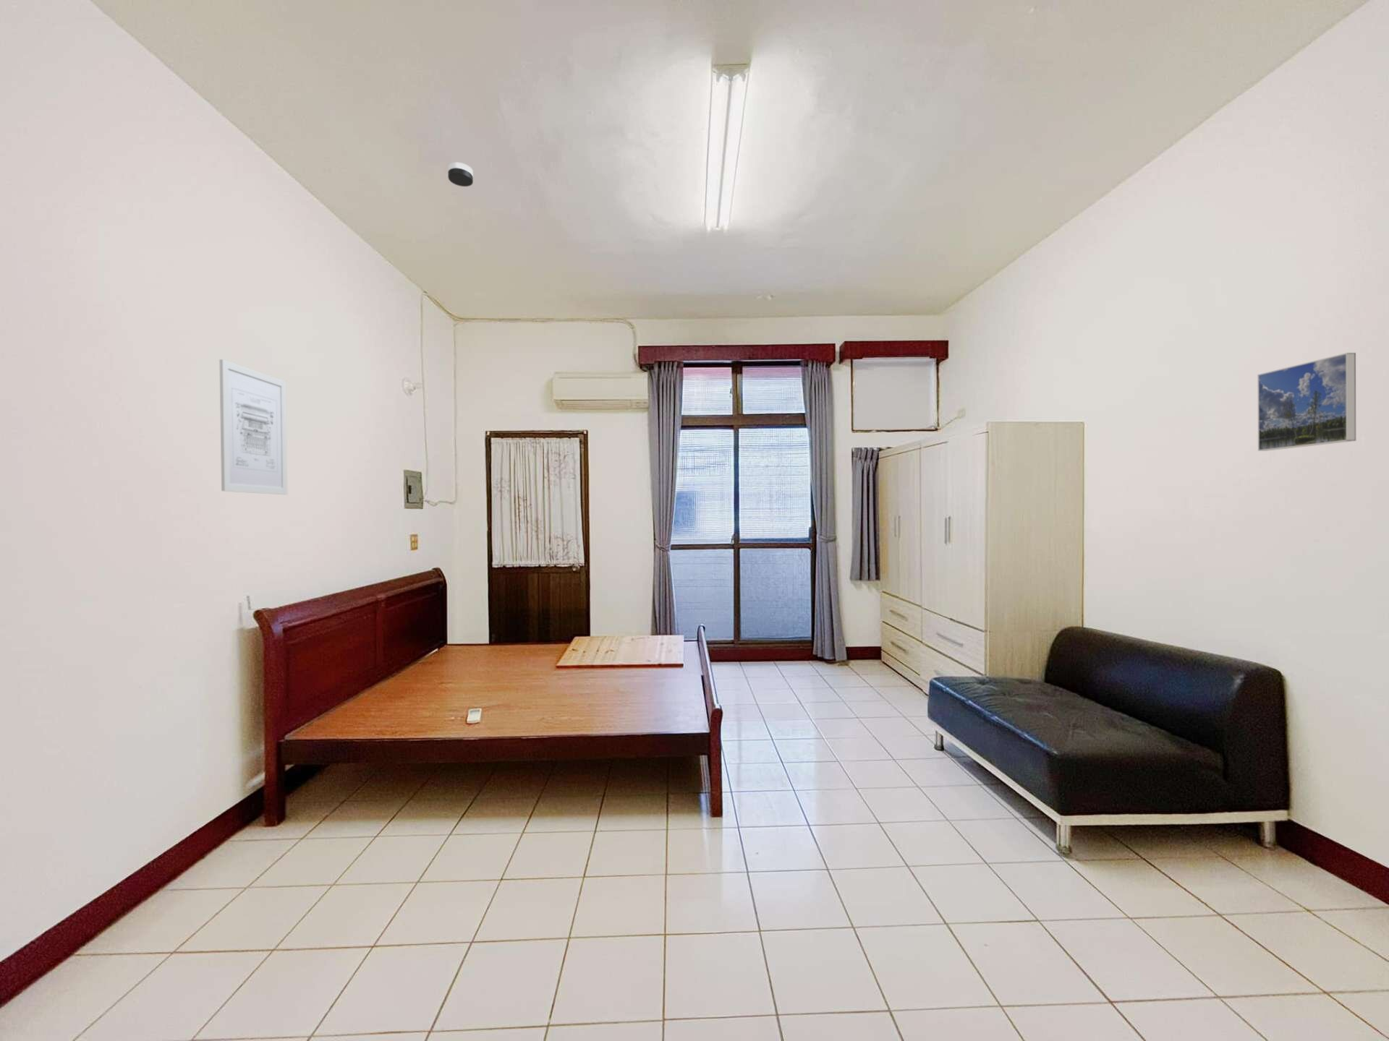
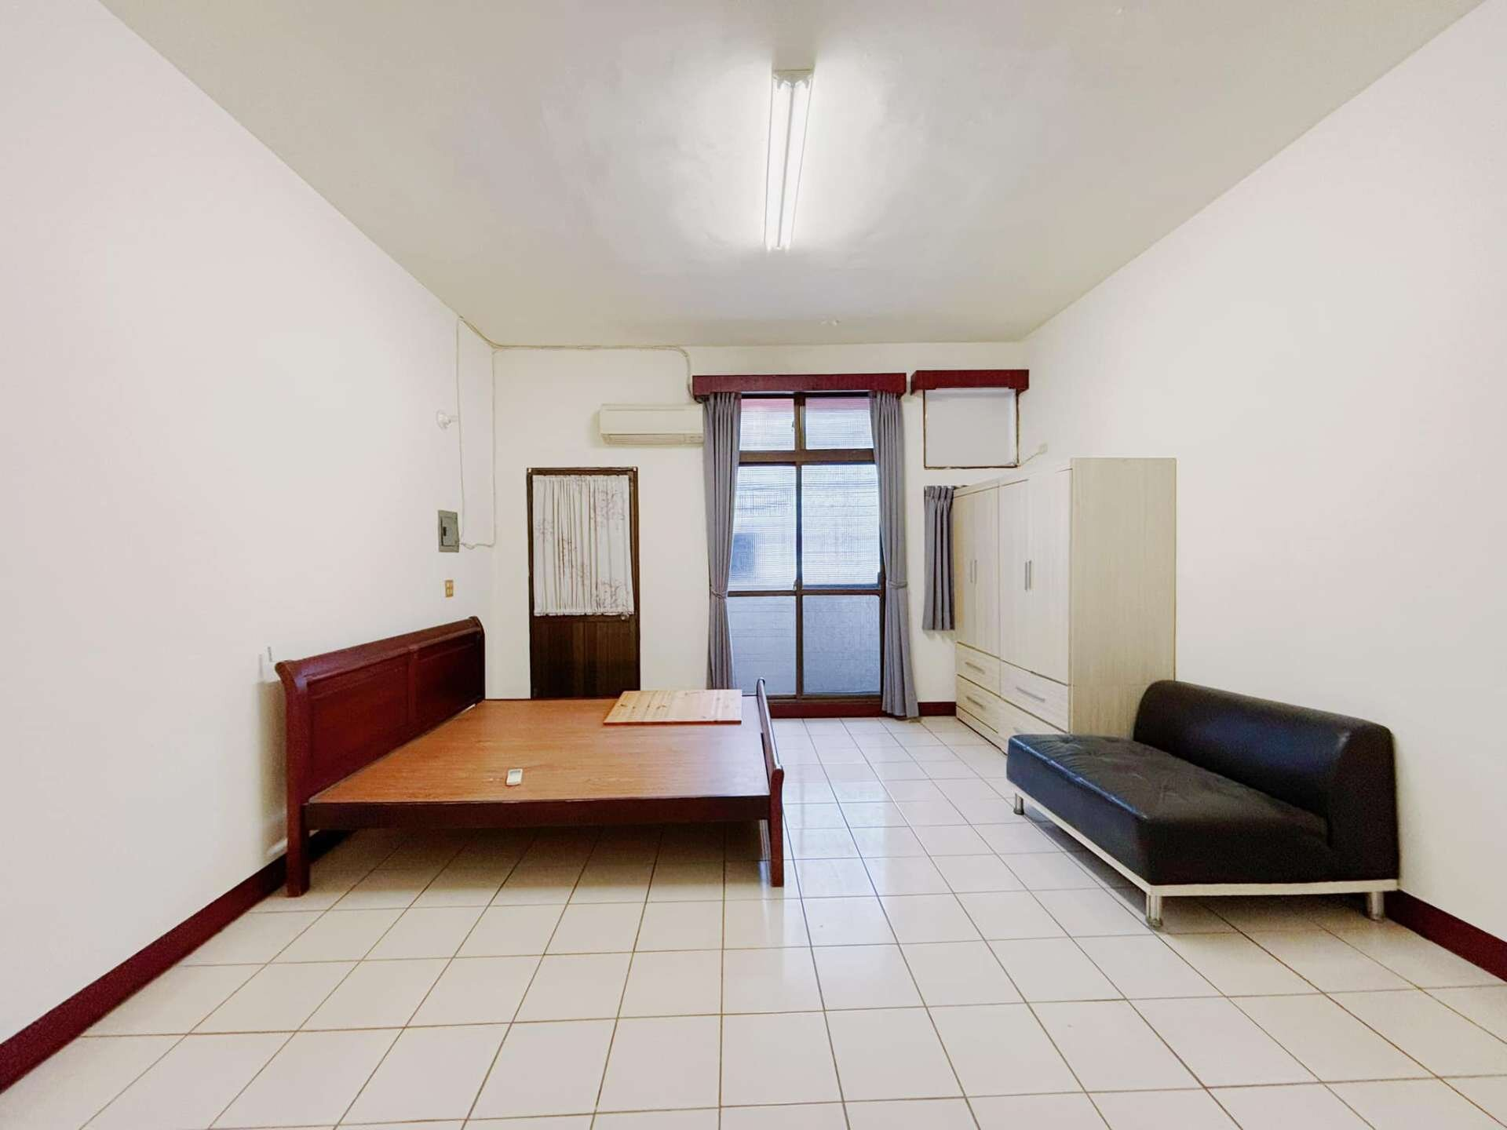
- wall art (256, 432)
- smoke detector (460, 174)
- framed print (1303, 405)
